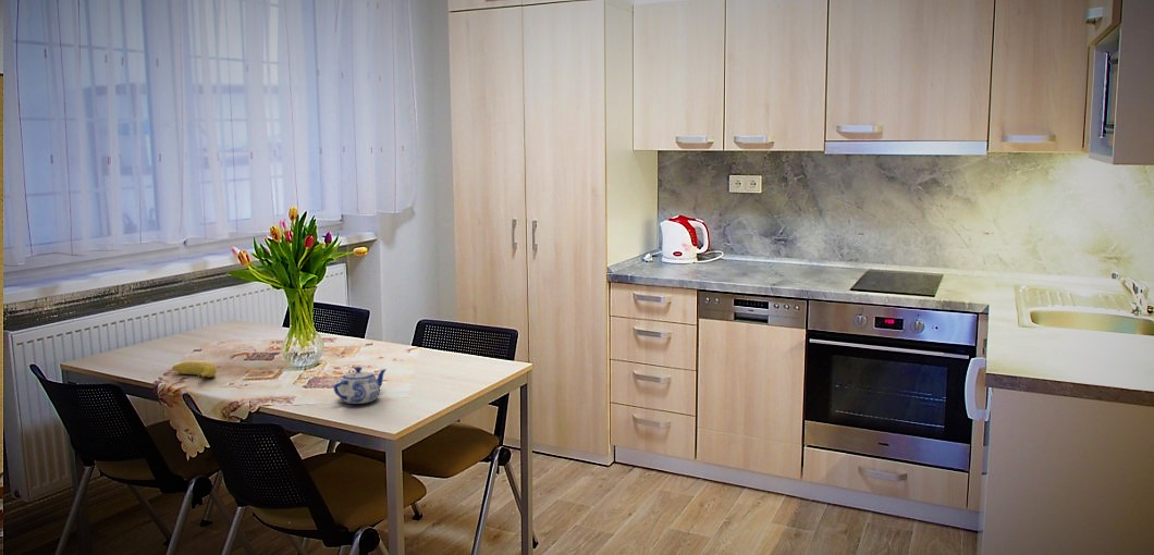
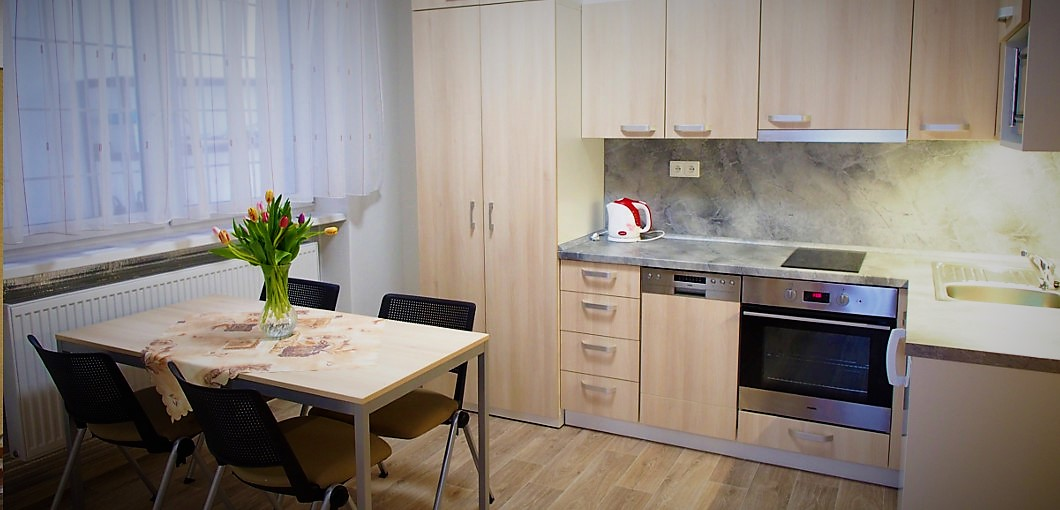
- banana (193, 370)
- teapot (361, 383)
